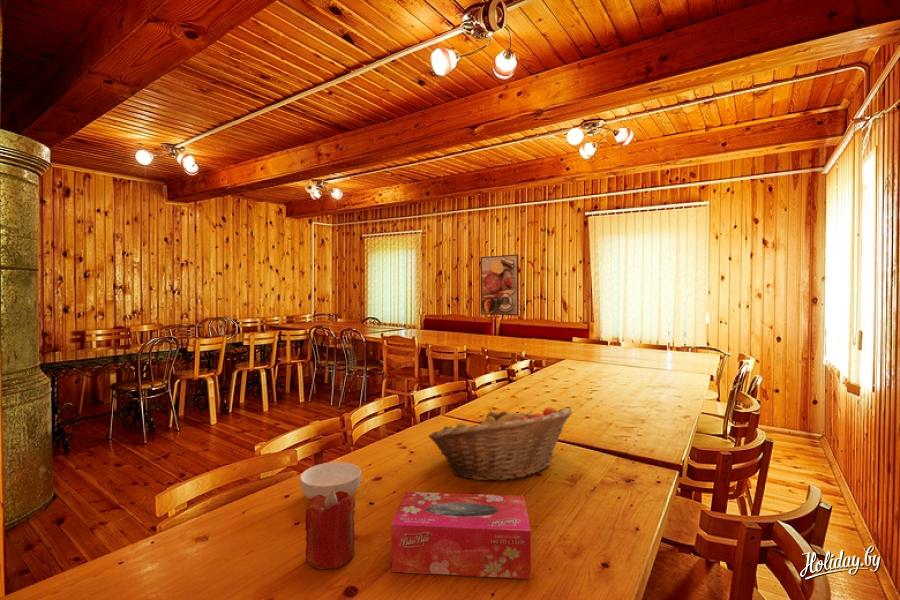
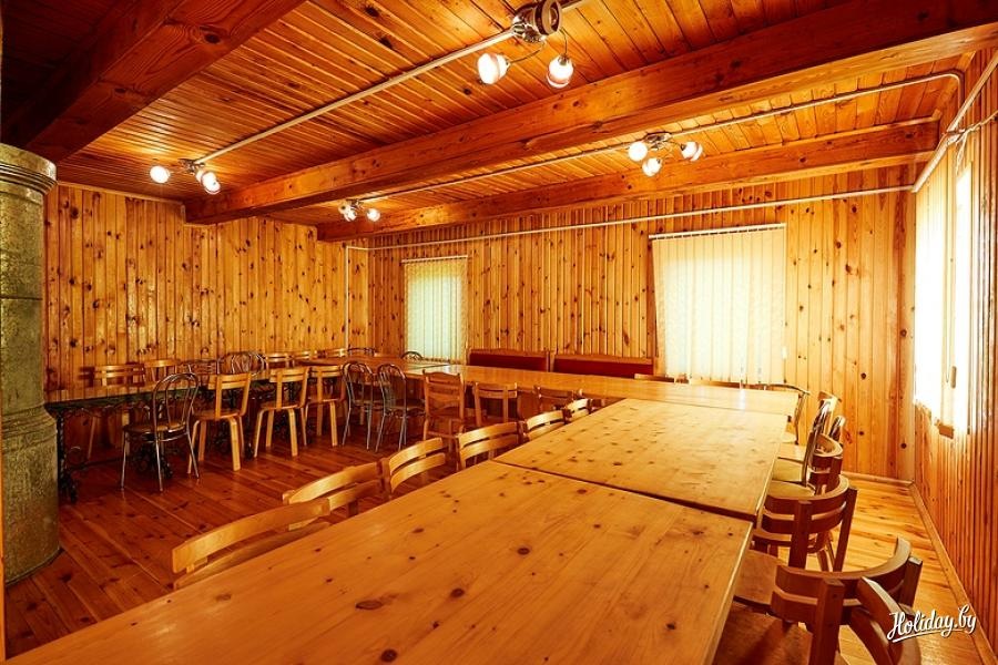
- tissue box (462, 531)
- cereal bowl (331, 484)
- fruit basket (502, 434)
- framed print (499, 285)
- candle (331, 522)
